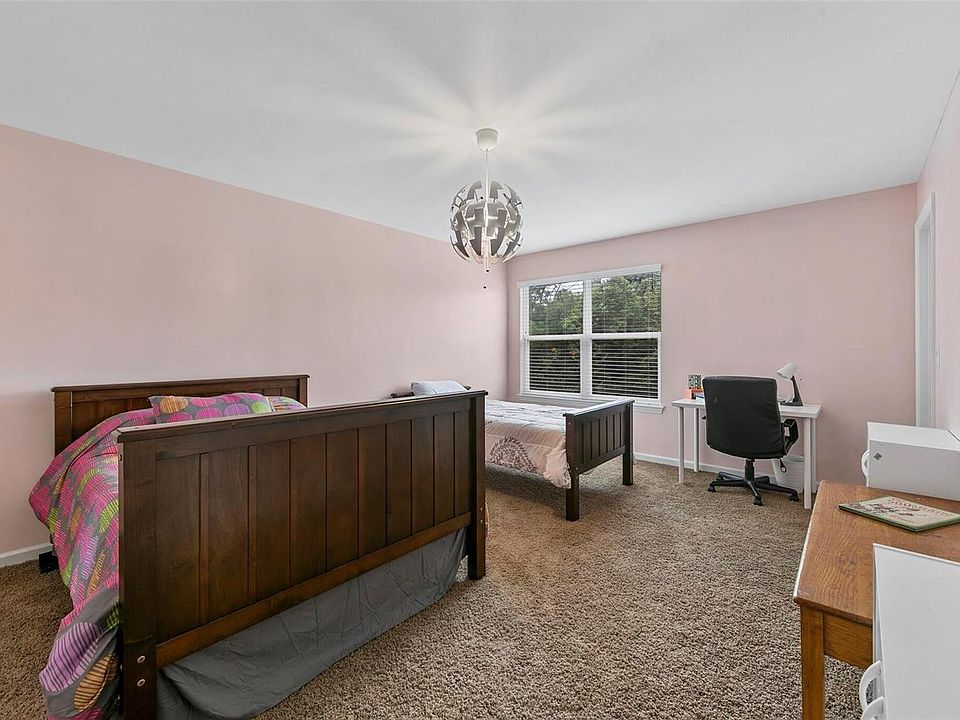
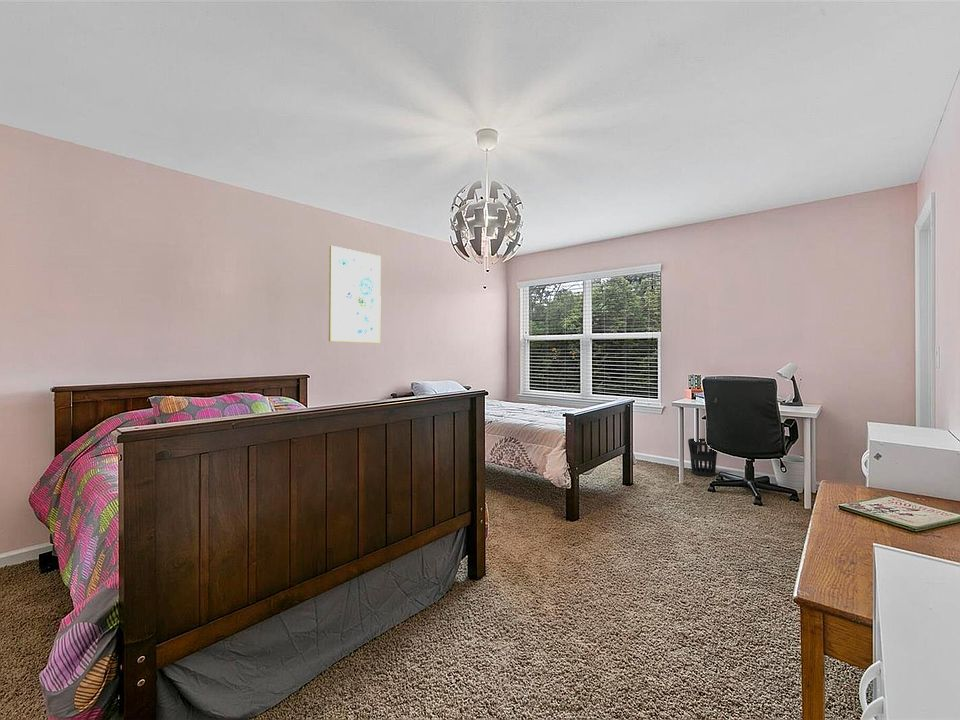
+ wastebasket (703, 456)
+ wall art (355, 296)
